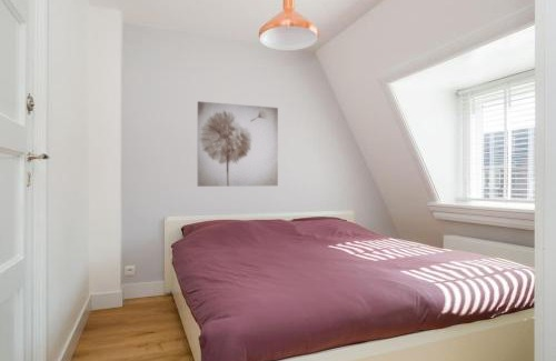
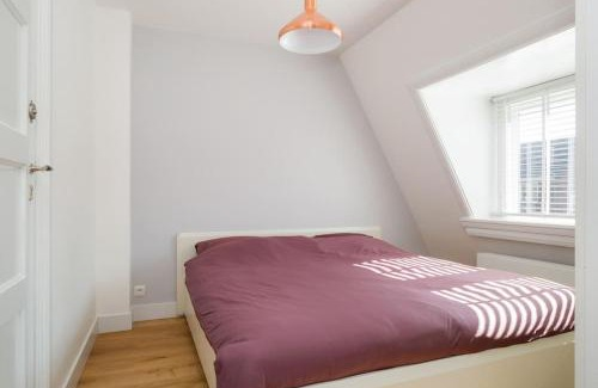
- wall art (239, 146)
